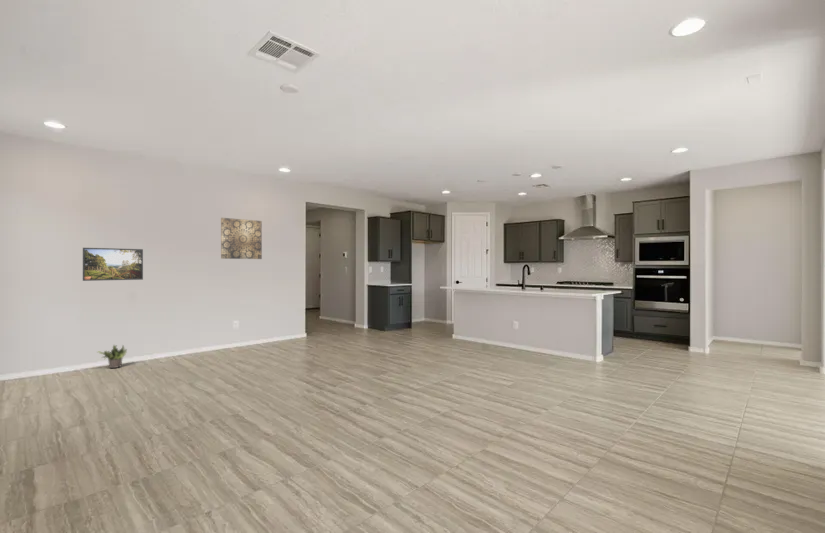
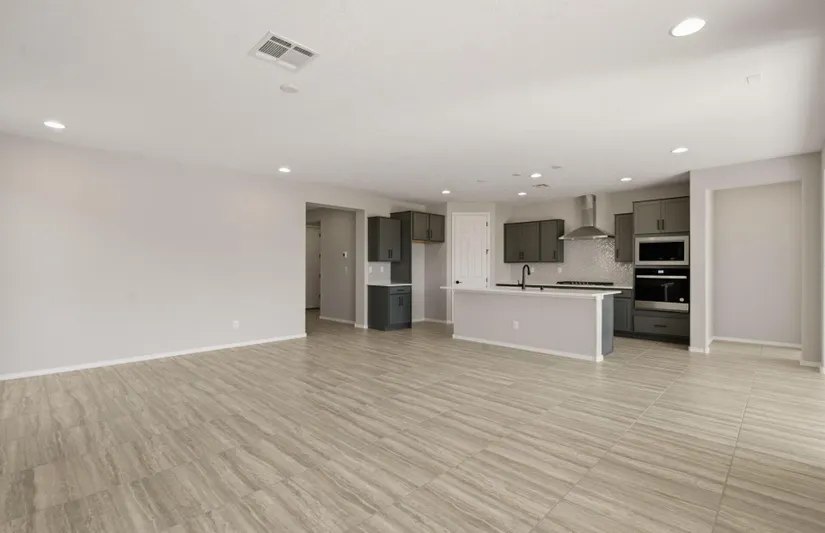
- potted plant (111, 355)
- wall art (242, 239)
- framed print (114, 264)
